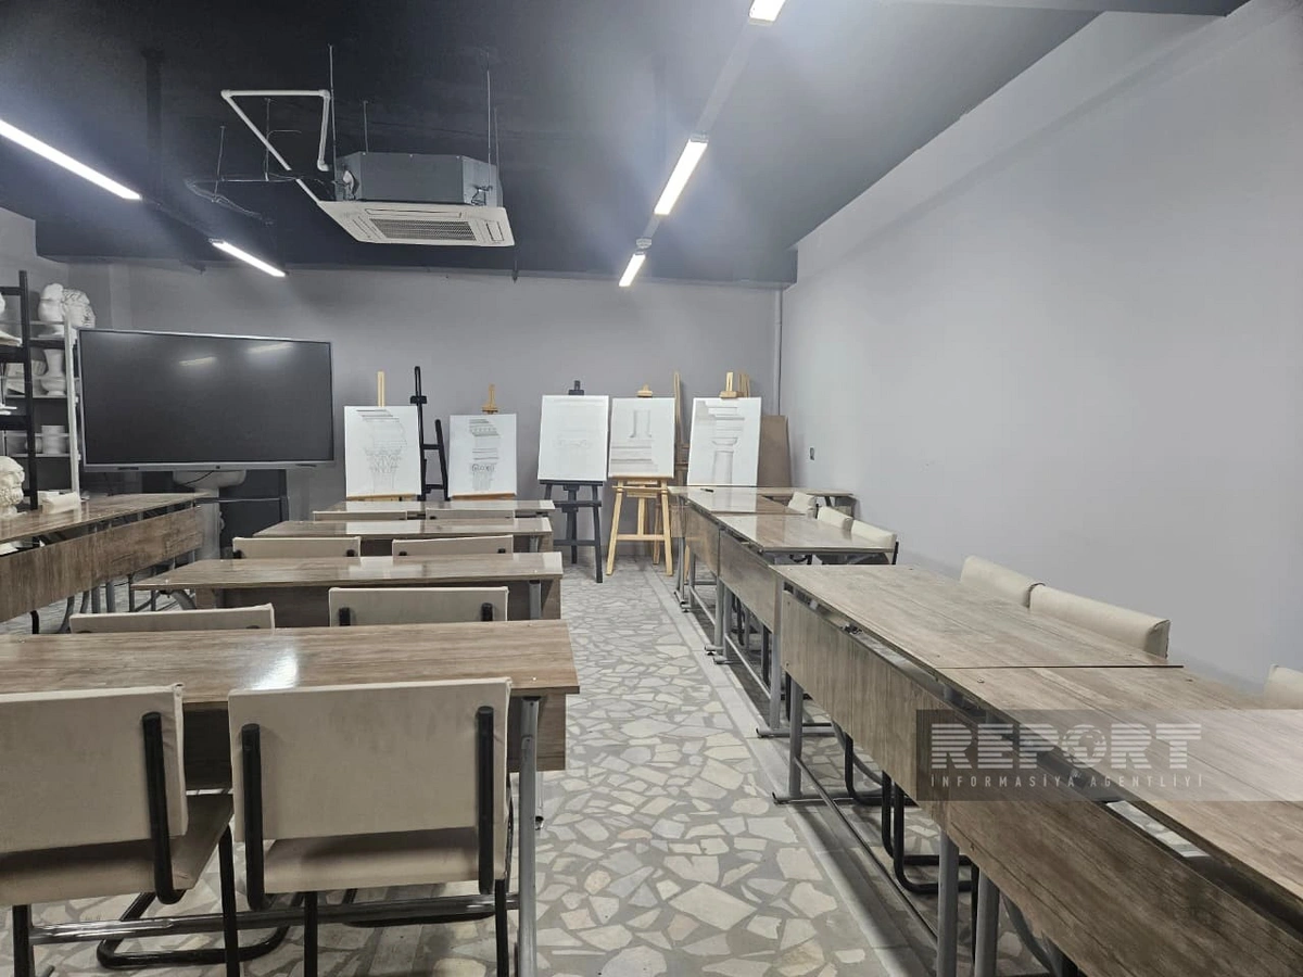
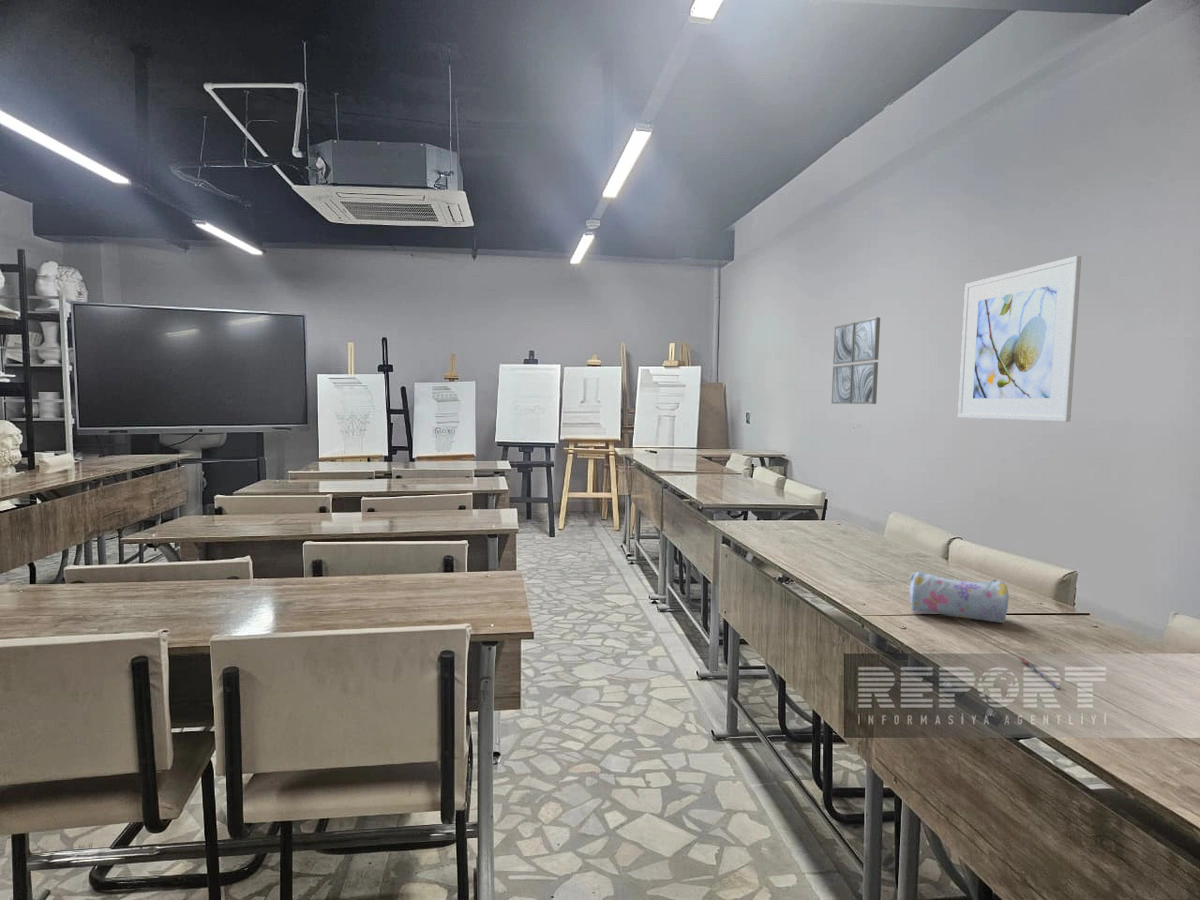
+ pencil case (957, 596)
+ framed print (1012, 346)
+ pen (1038, 672)
+ wall art (854, 364)
